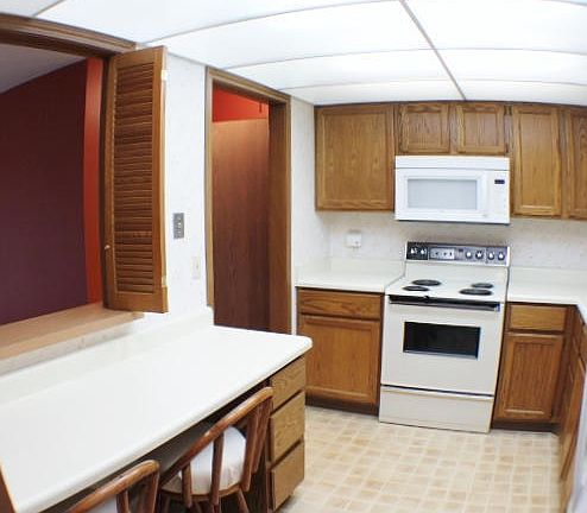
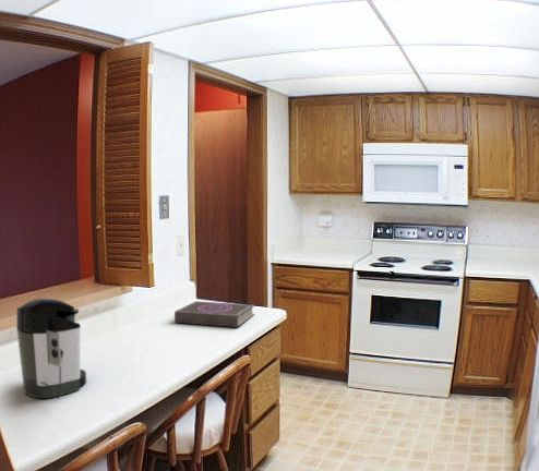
+ coffee maker (60, 346)
+ book (215, 313)
